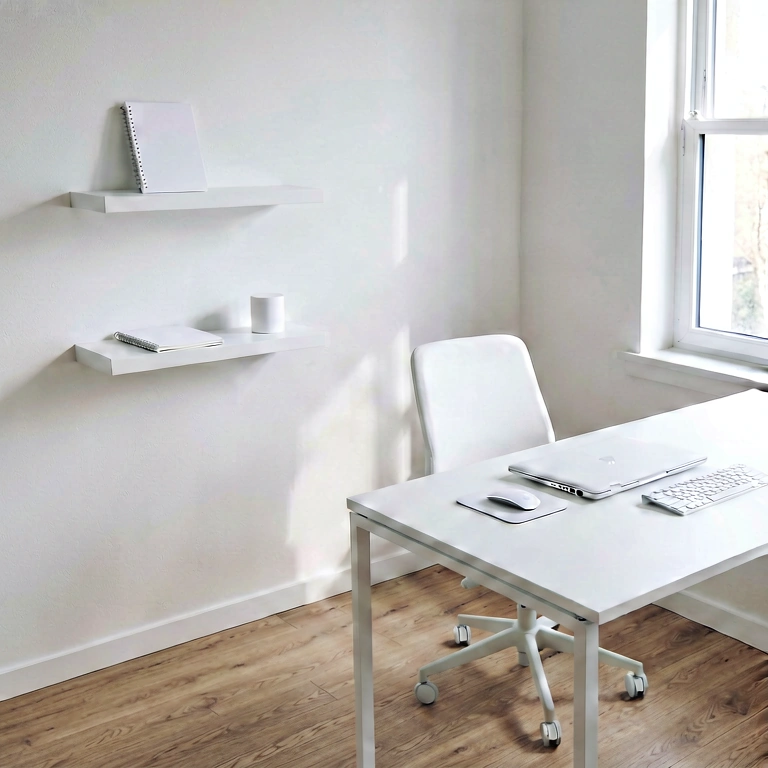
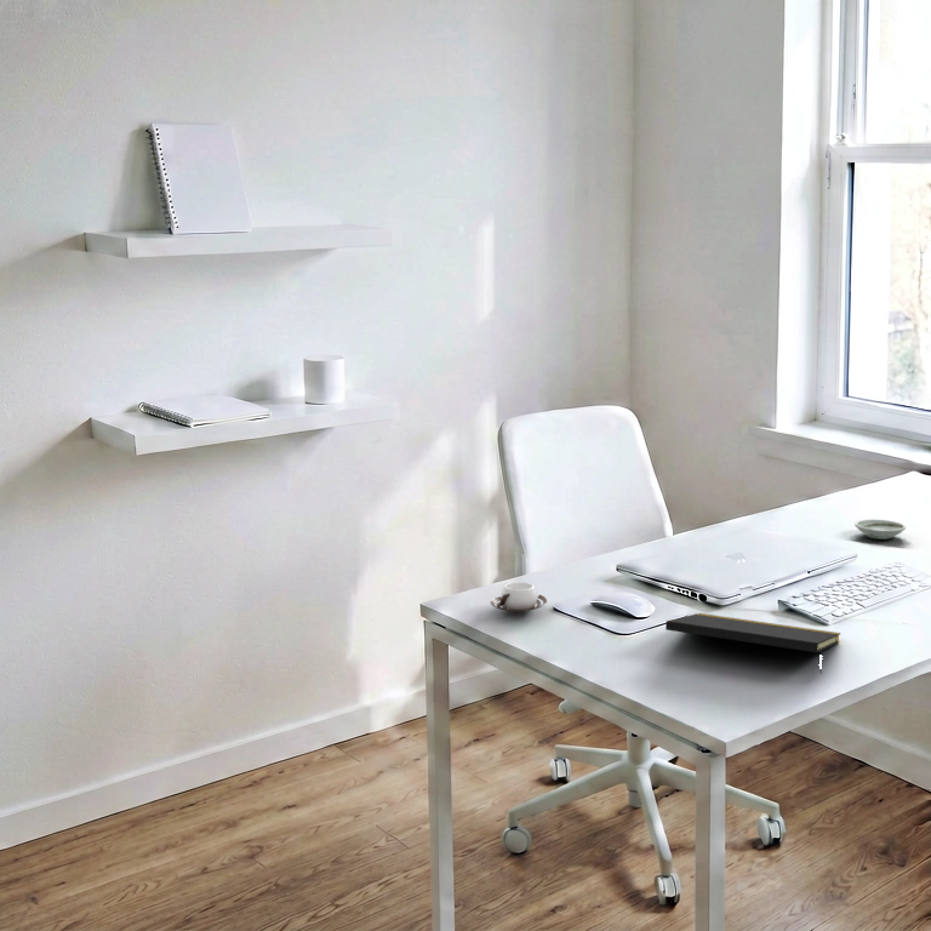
+ cup (519, 598)
+ notepad (753, 630)
+ saucer (879, 530)
